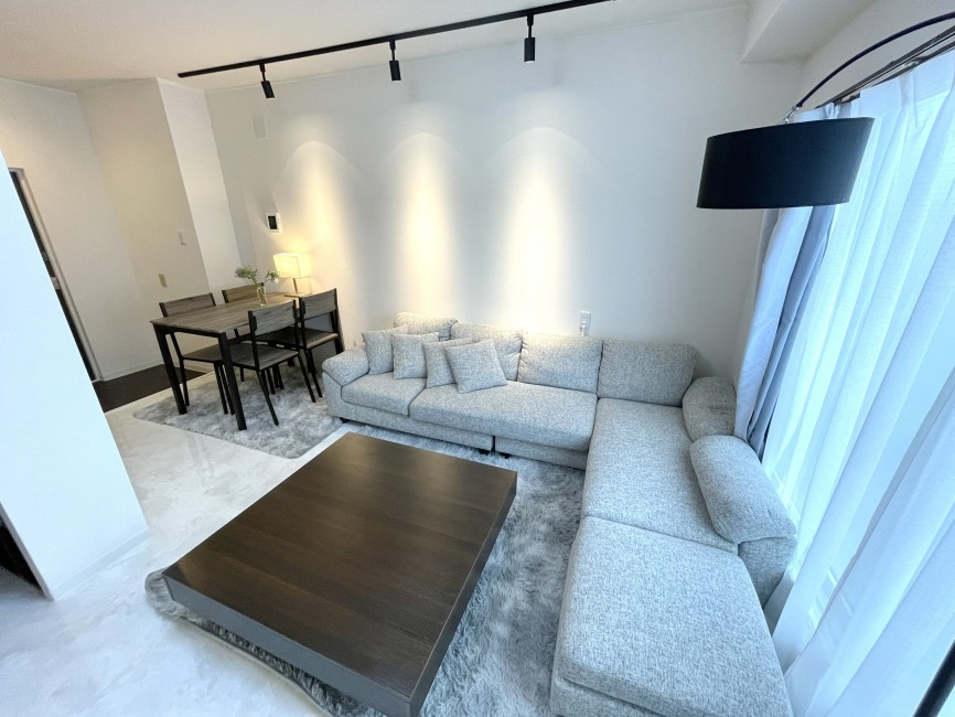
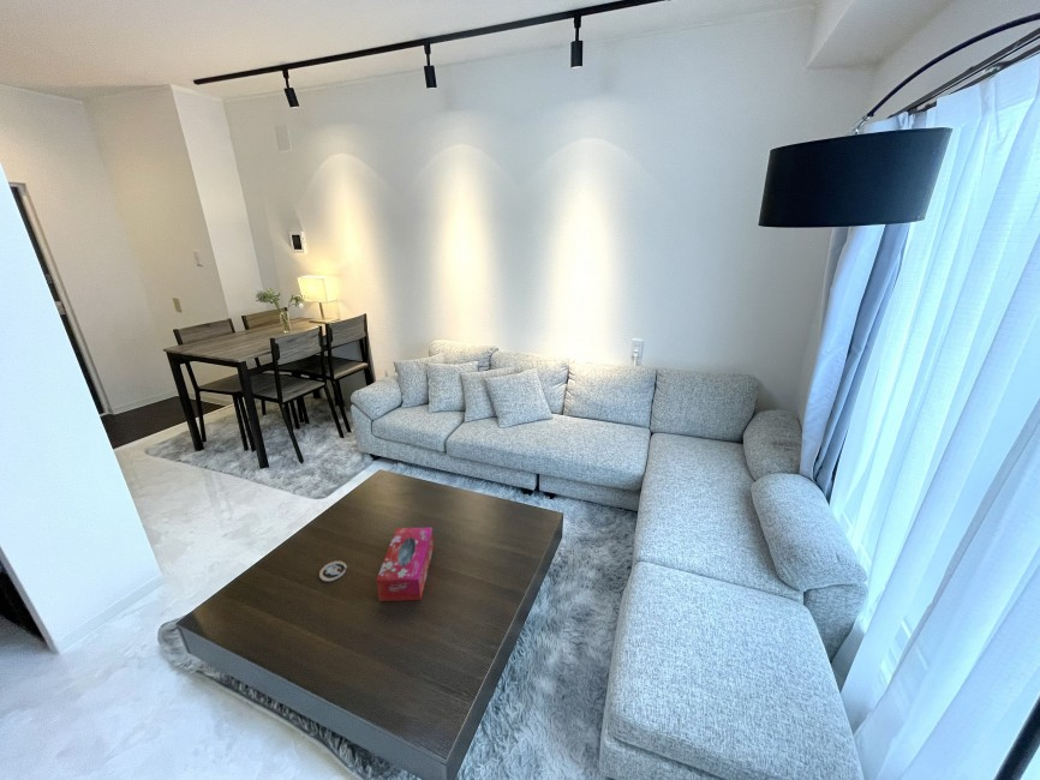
+ tissue box (407, 560)
+ coaster (333, 570)
